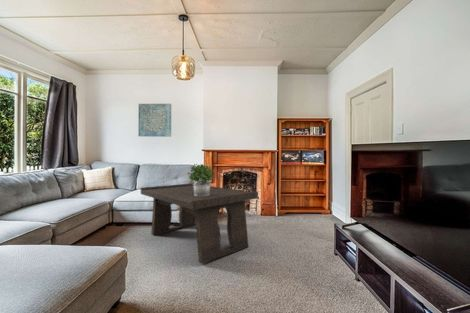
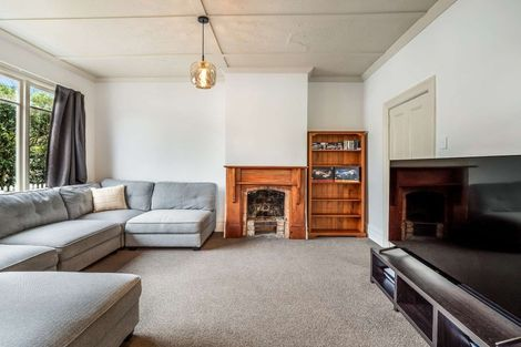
- coffee table (196, 214)
- potted plant (200, 179)
- wall art (154, 120)
